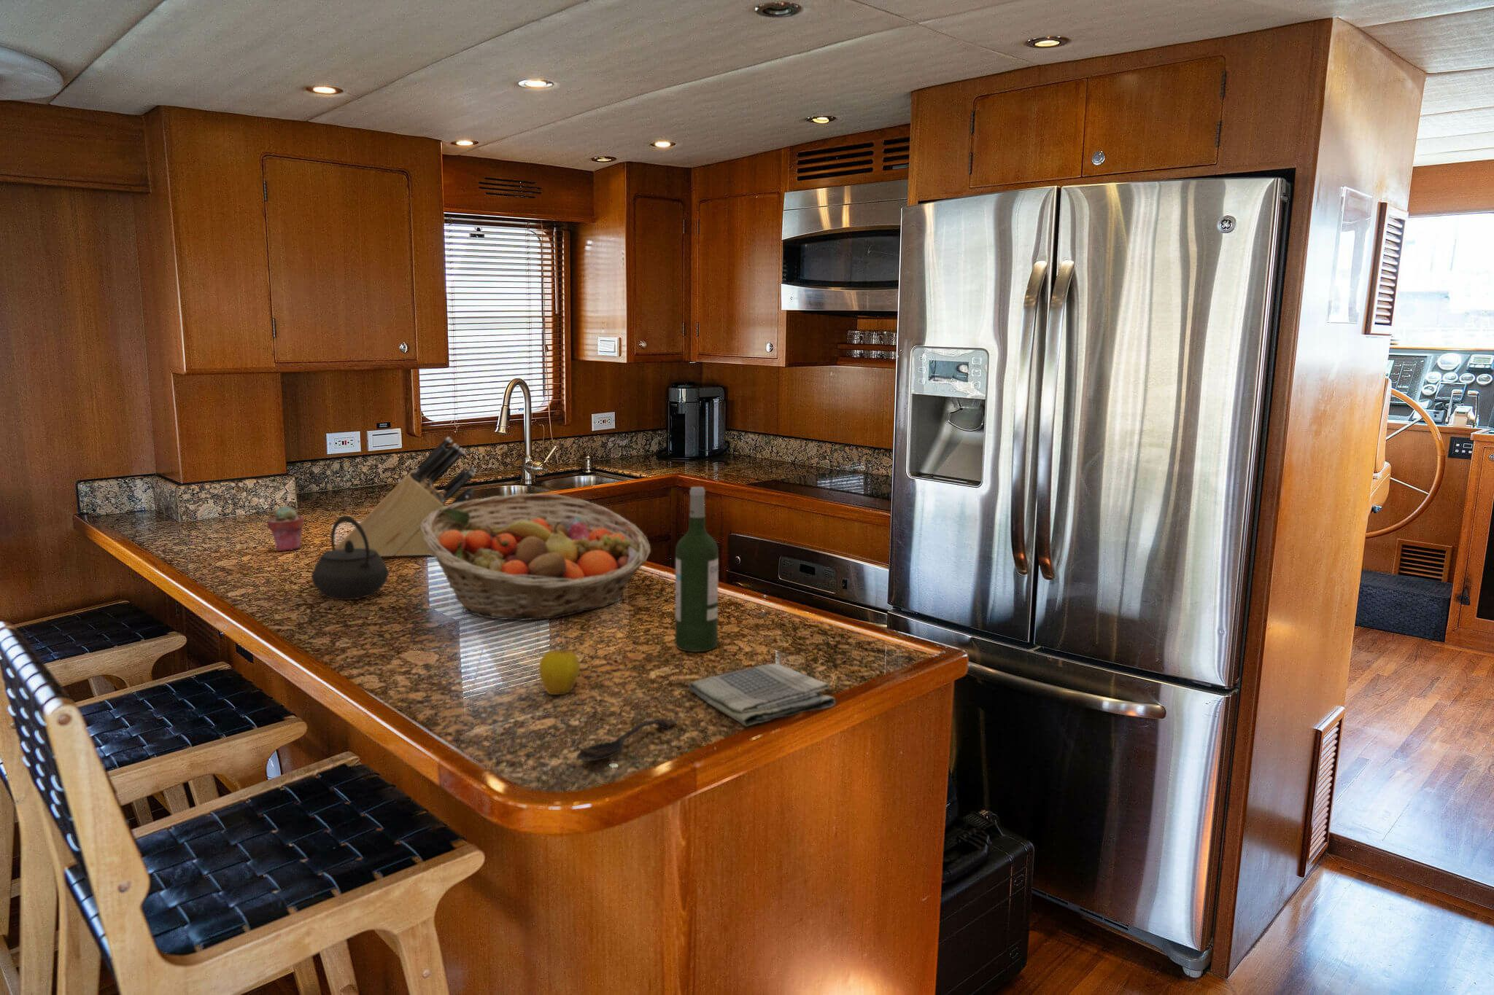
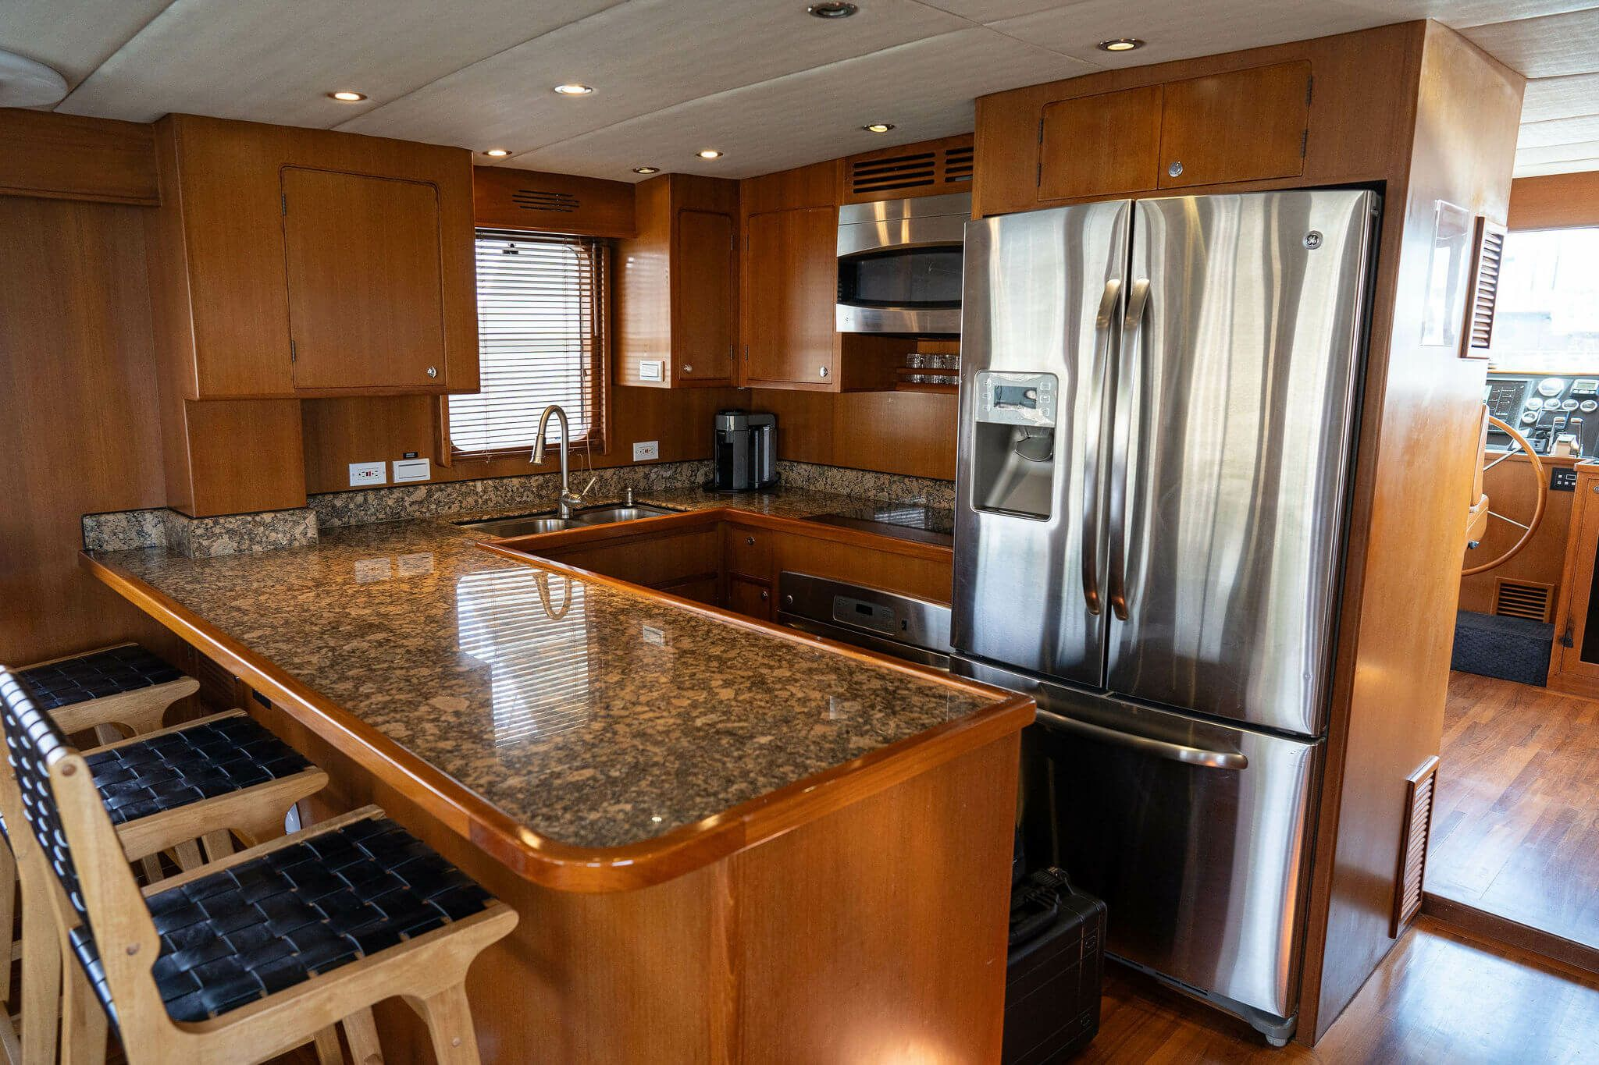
- spoon (630, 735)
- kettle (347, 555)
- potted succulent (285, 527)
- wine bottle (696, 567)
- fruit basket (539, 553)
- knife block (407, 495)
- apple (559, 670)
- dish towel (762, 690)
